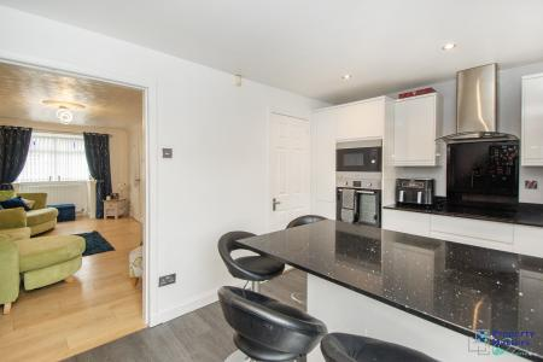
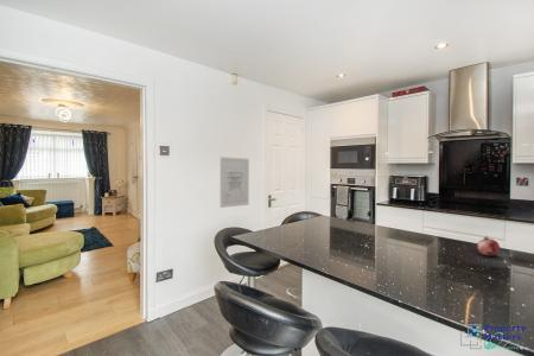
+ fruit (488, 244)
+ wall art (235, 182)
